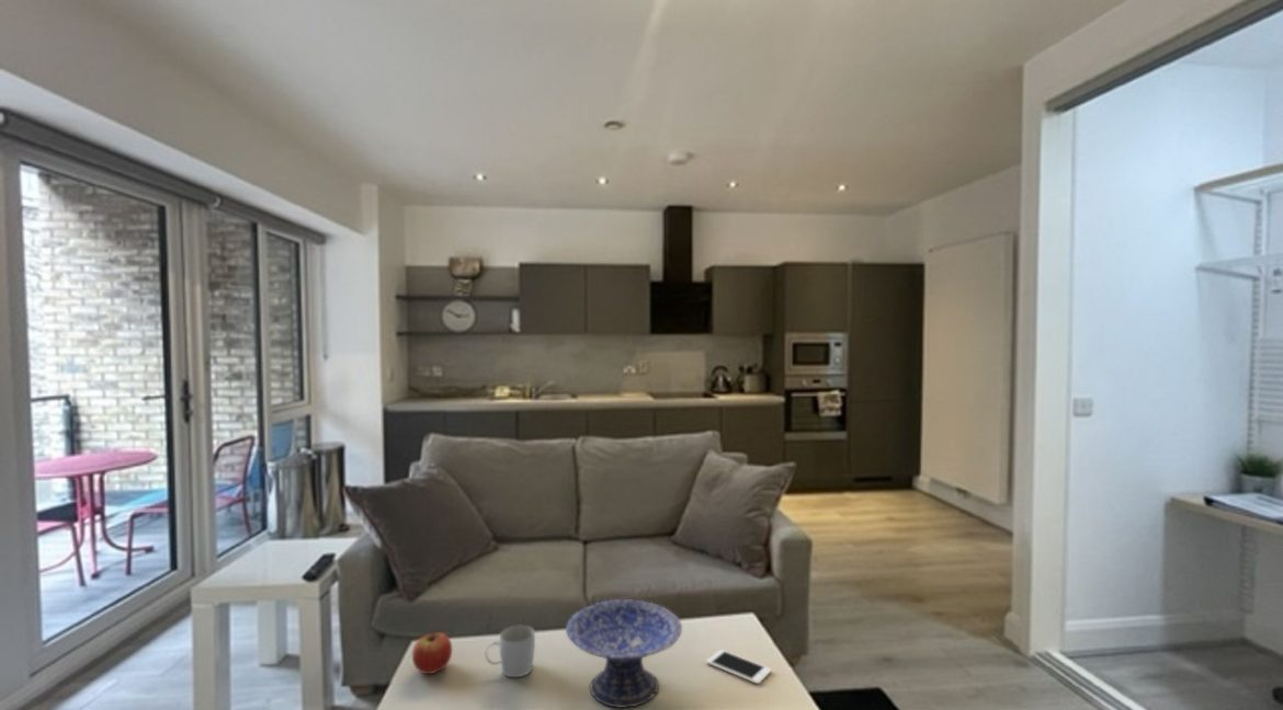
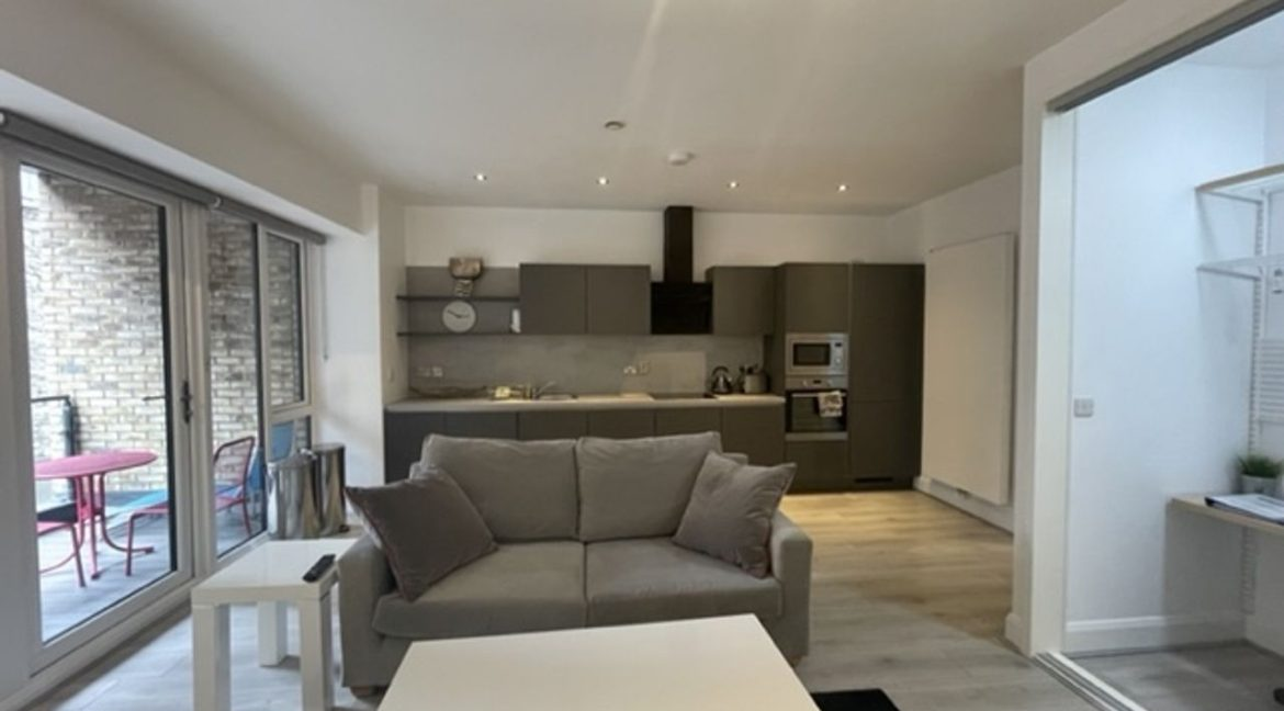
- decorative bowl (624, 655)
- mug (510, 652)
- apple (432, 651)
- cell phone (738, 665)
